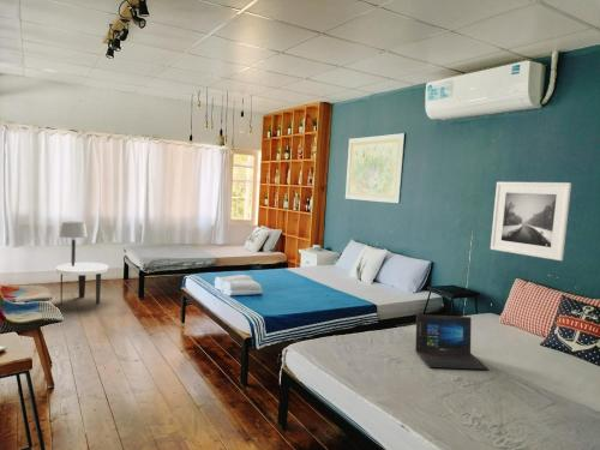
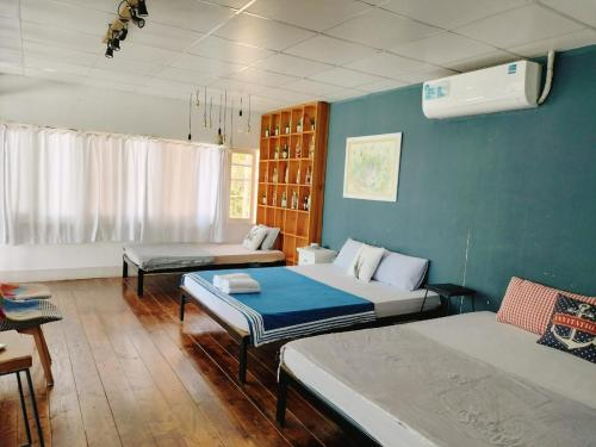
- laptop (450, 341)
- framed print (527, 218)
- side table (82, 283)
- table lamp (73, 244)
